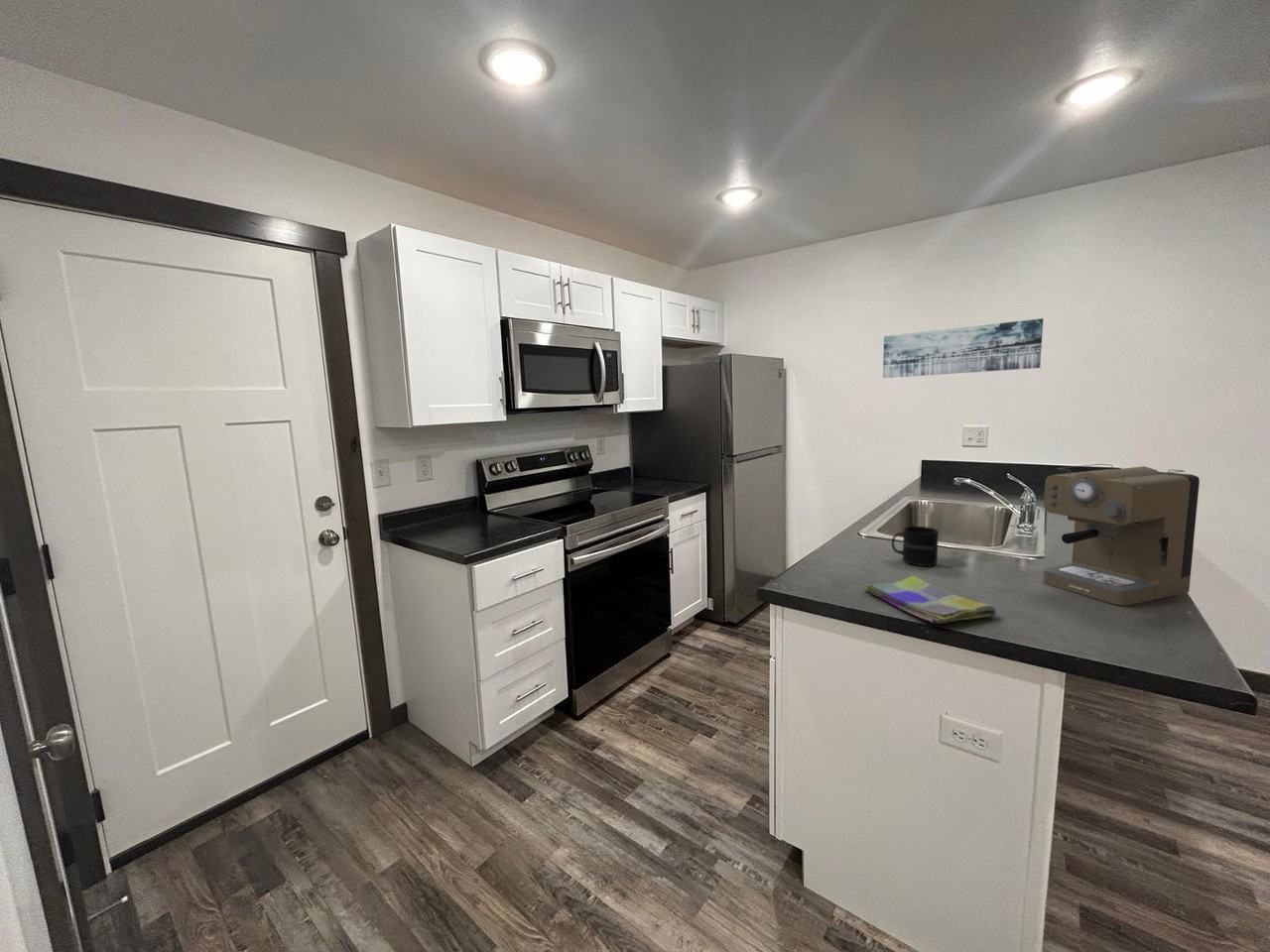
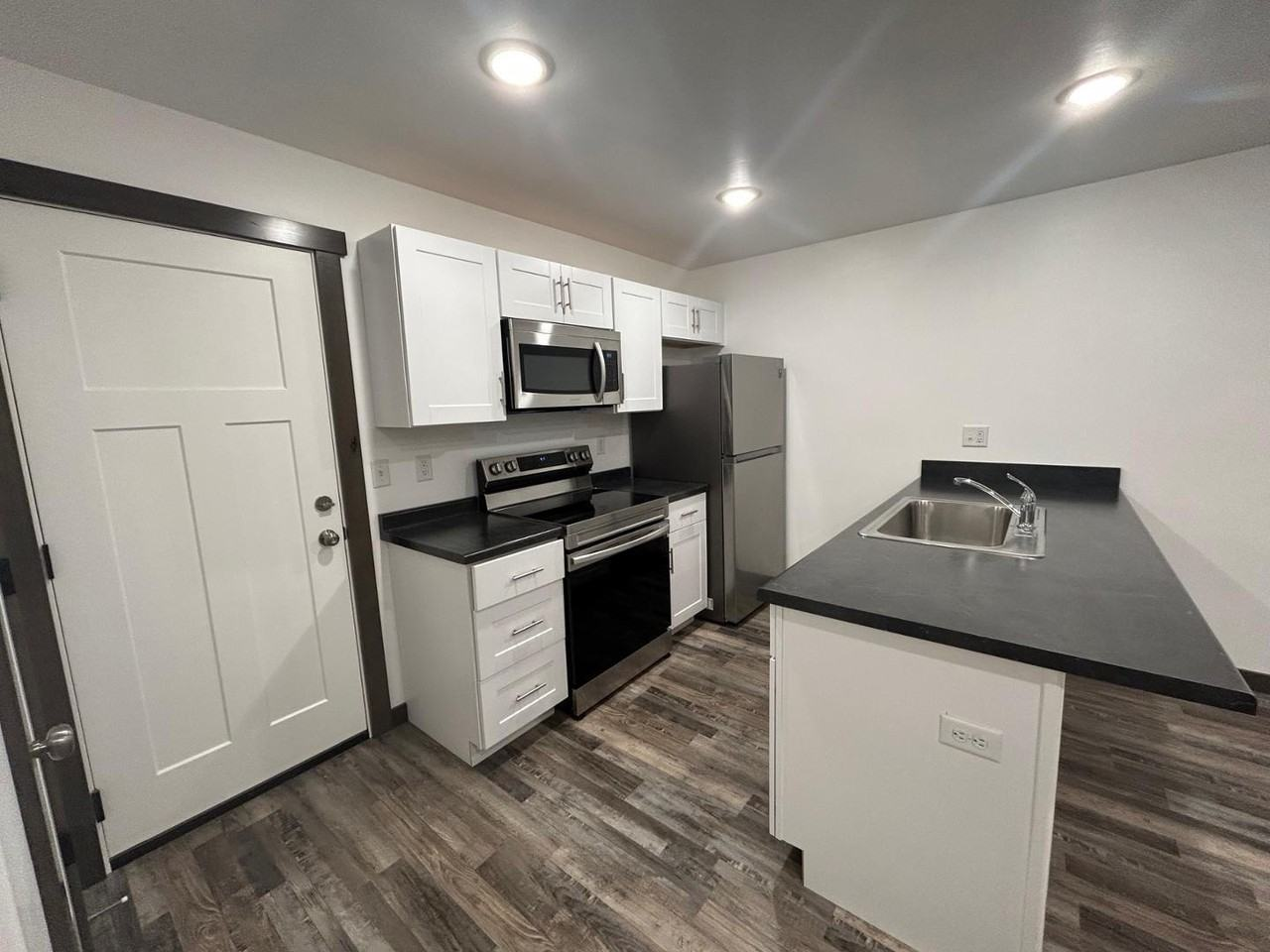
- wall art (956, 350)
- coffee maker (1118, 531)
- dish towel (926, 598)
- mug (915, 544)
